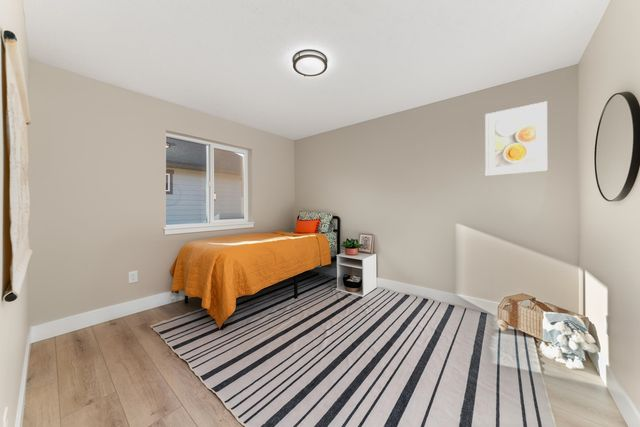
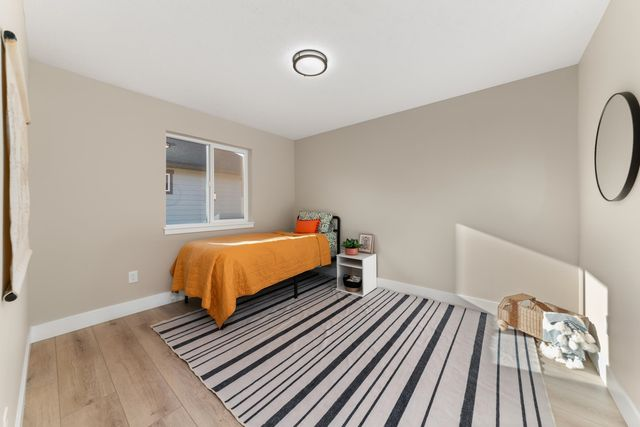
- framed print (514, 140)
